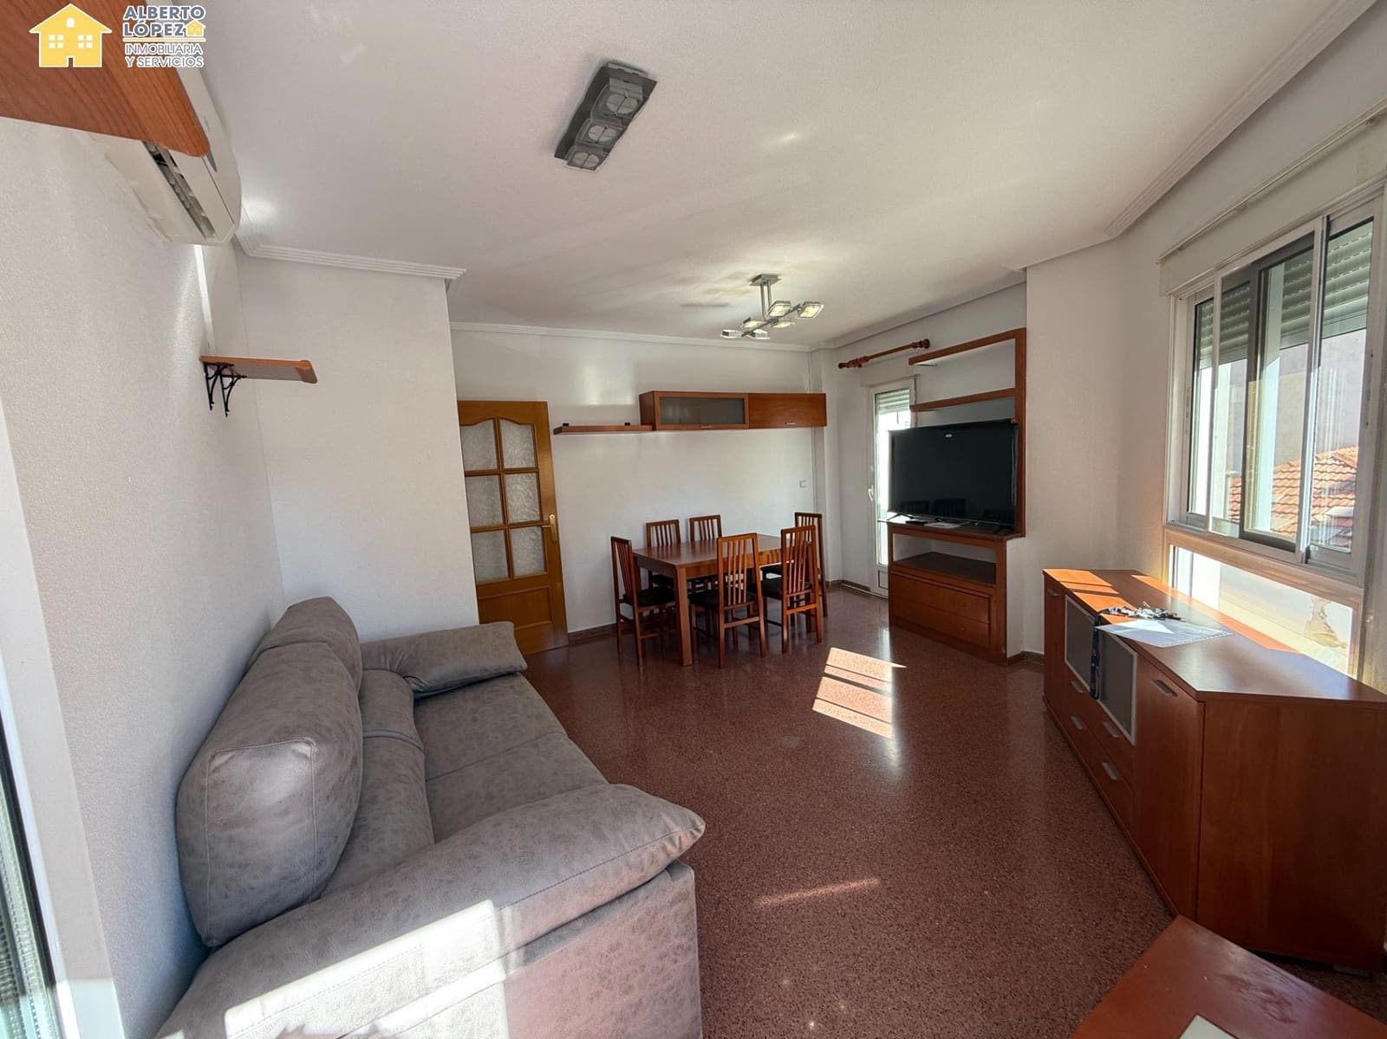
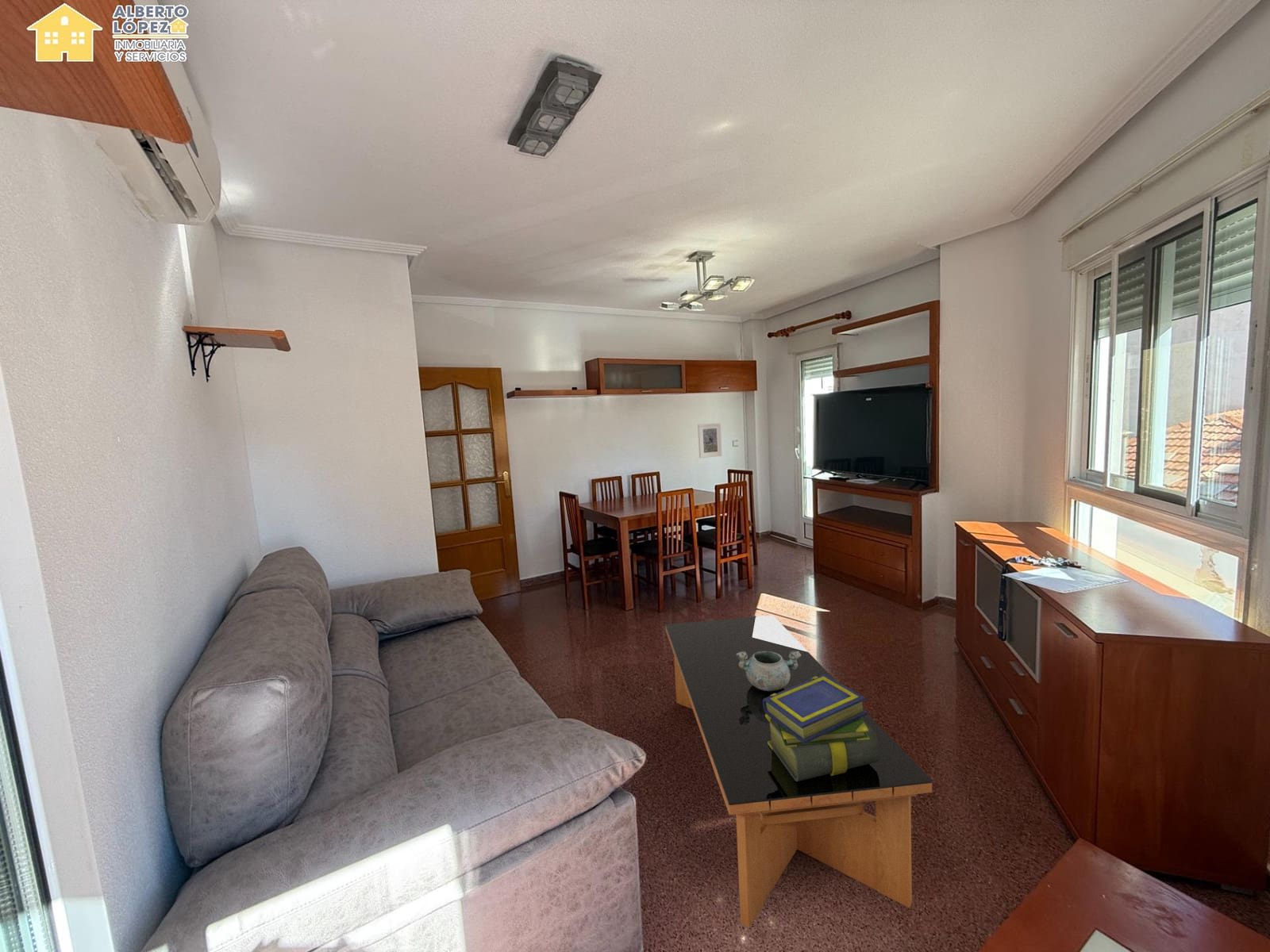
+ stack of books (818, 725)
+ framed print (710, 440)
+ coffee table (760, 727)
+ decorative bowl (768, 667)
